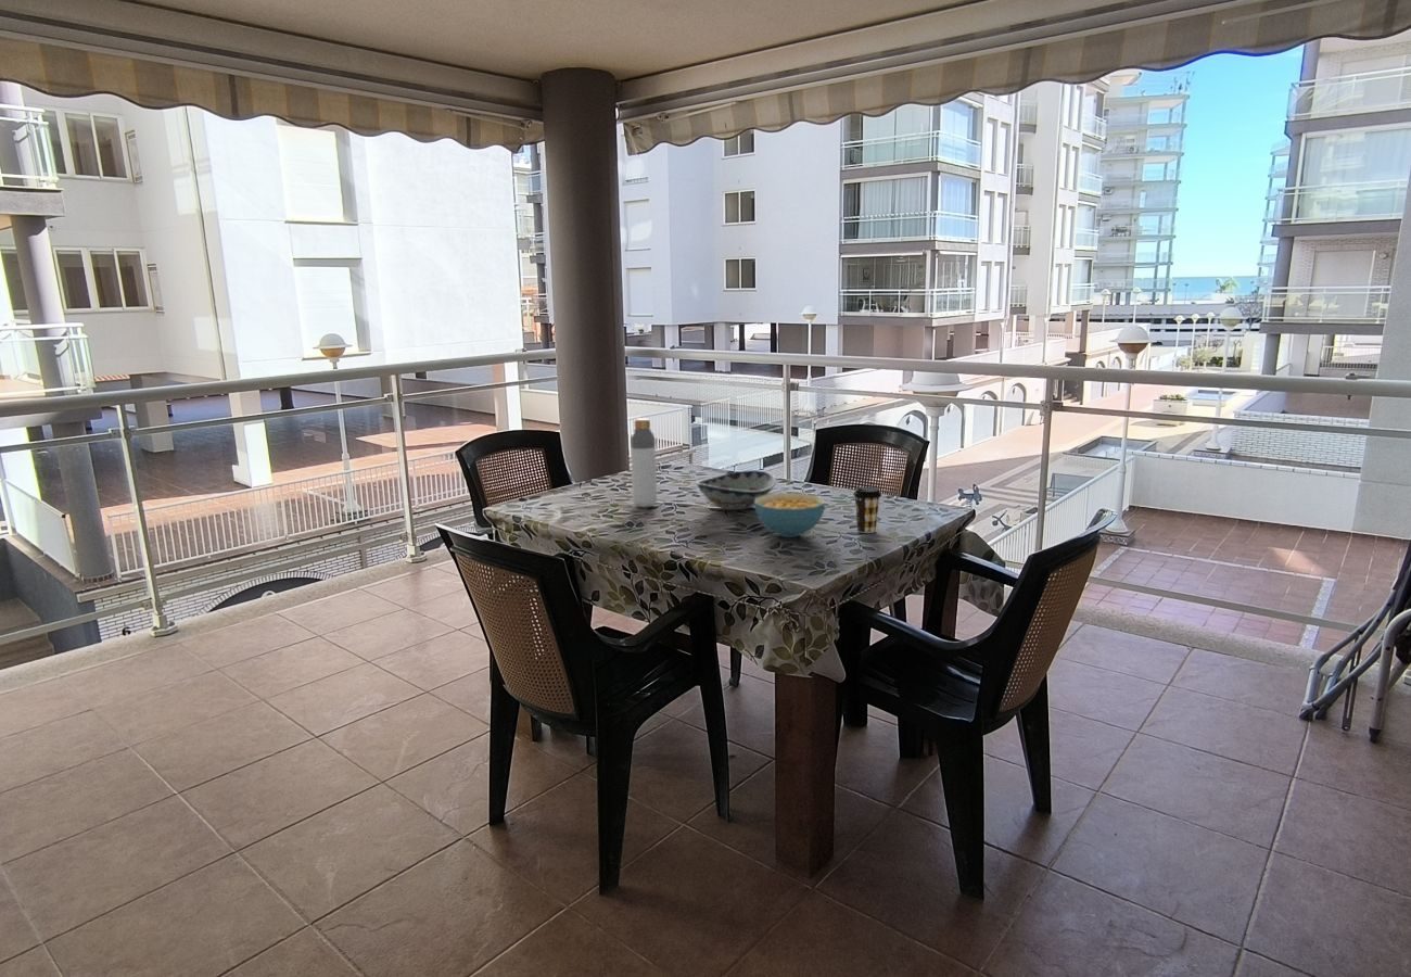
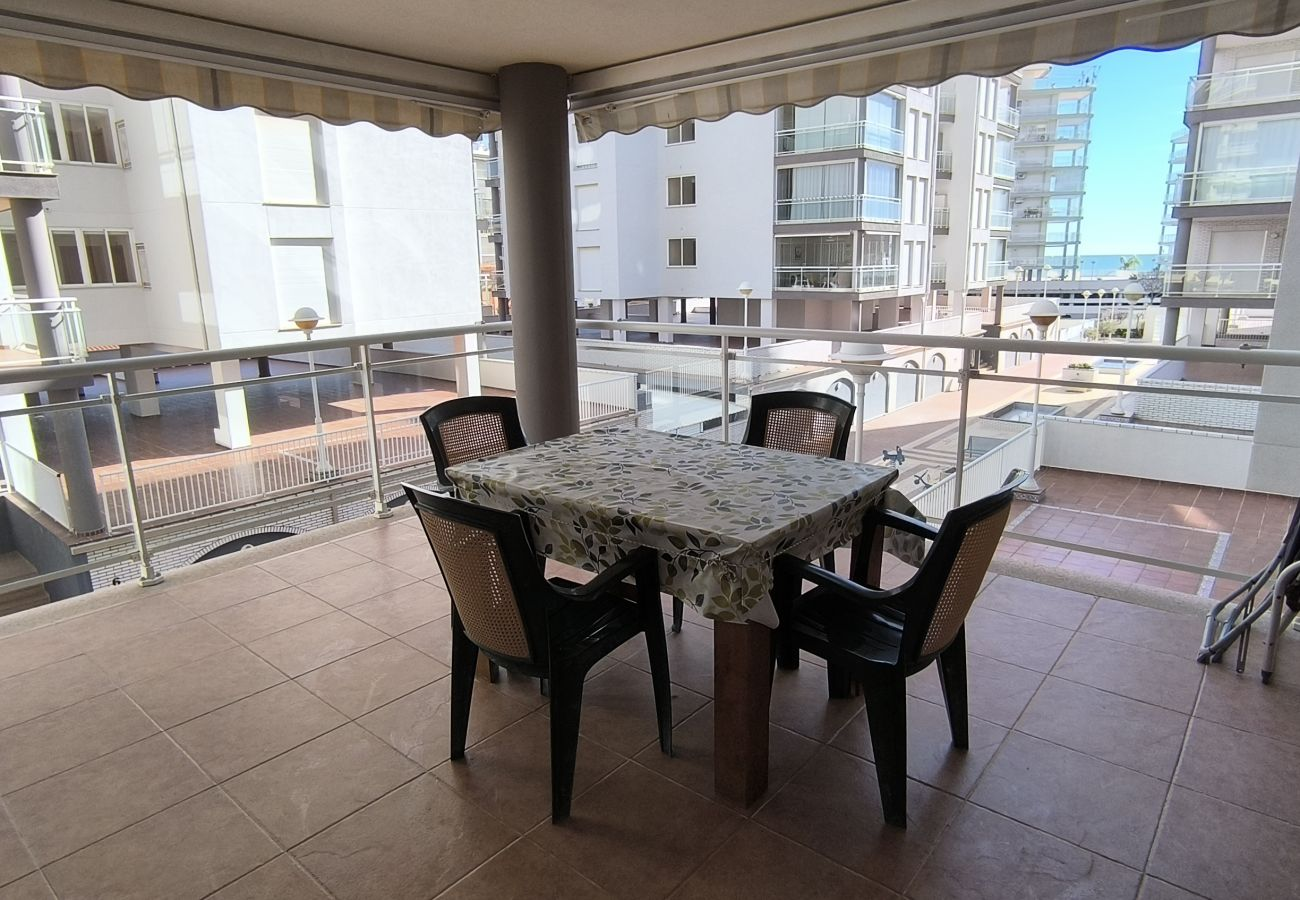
- coffee cup (866, 509)
- cereal bowl (789, 517)
- bottle (644, 462)
- decorative bowl (736, 492)
